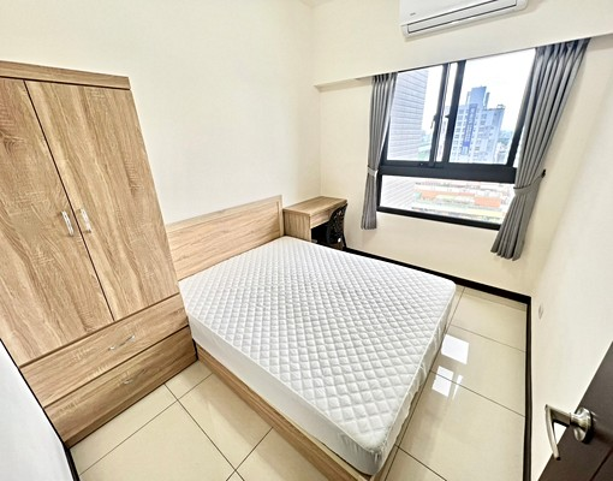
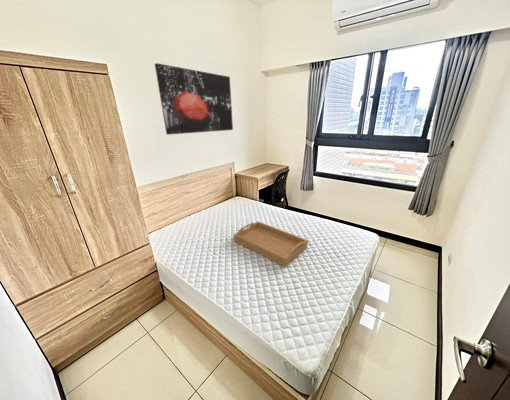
+ wall art (201, 103)
+ serving tray (269, 239)
